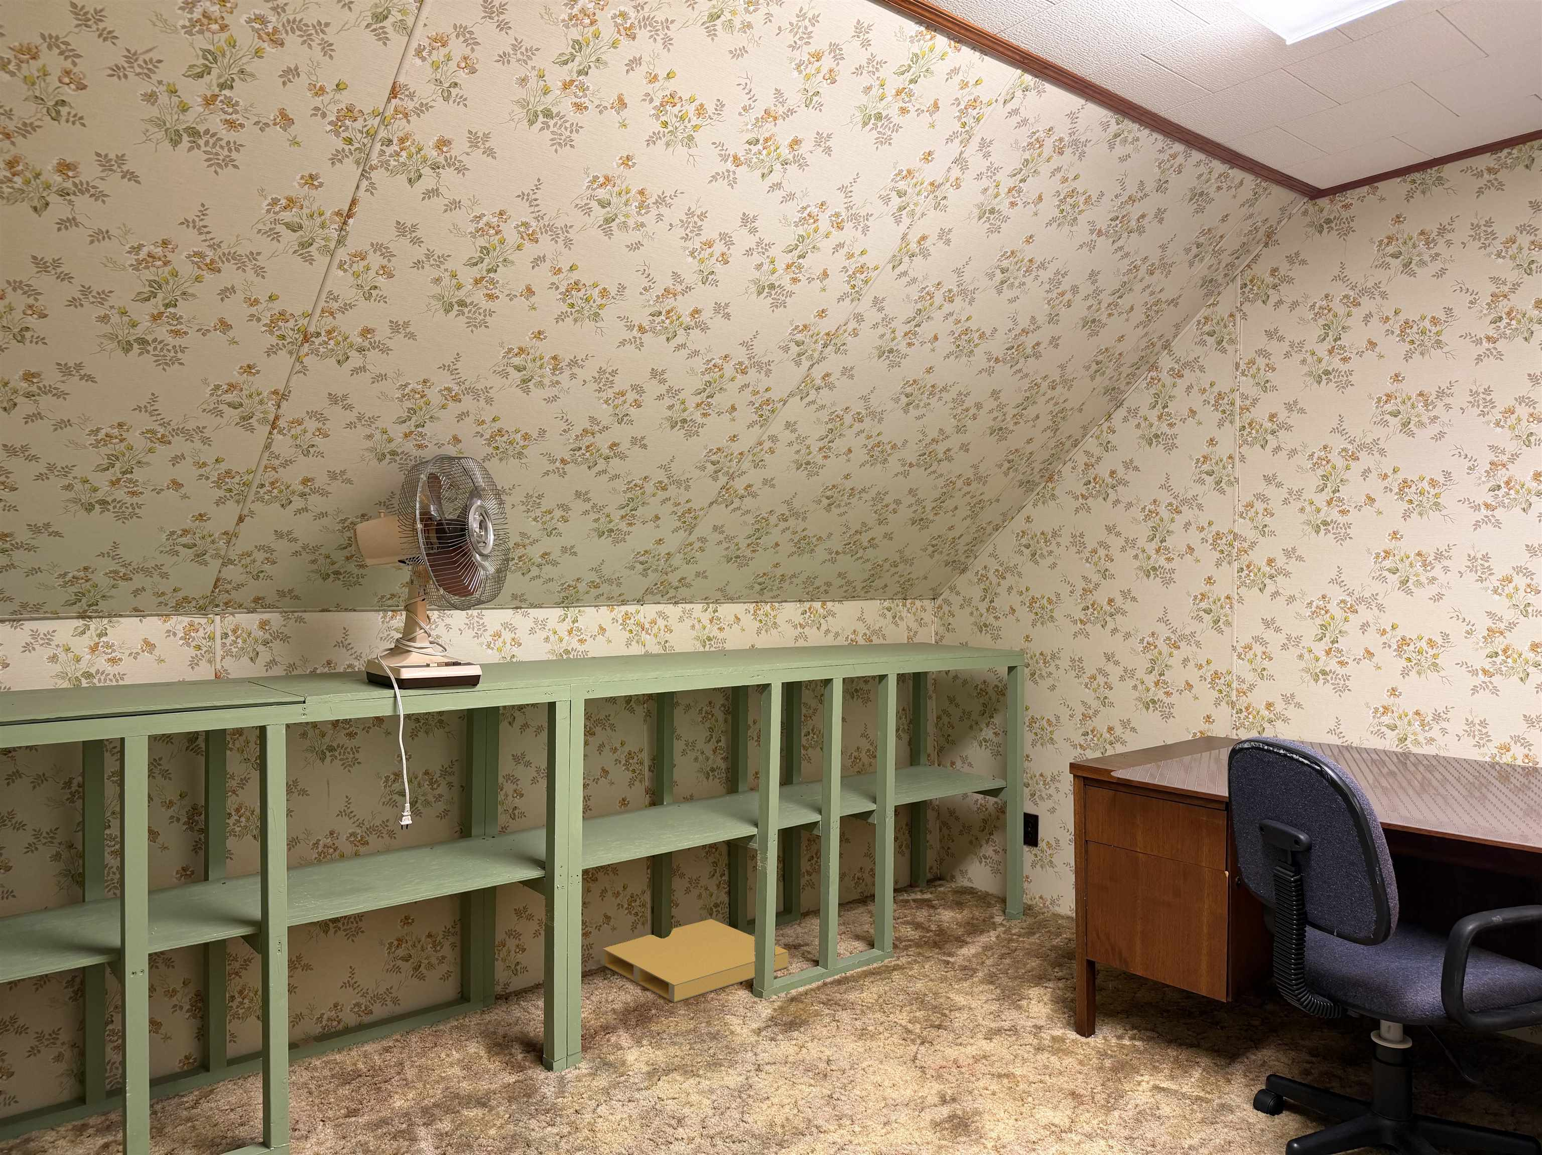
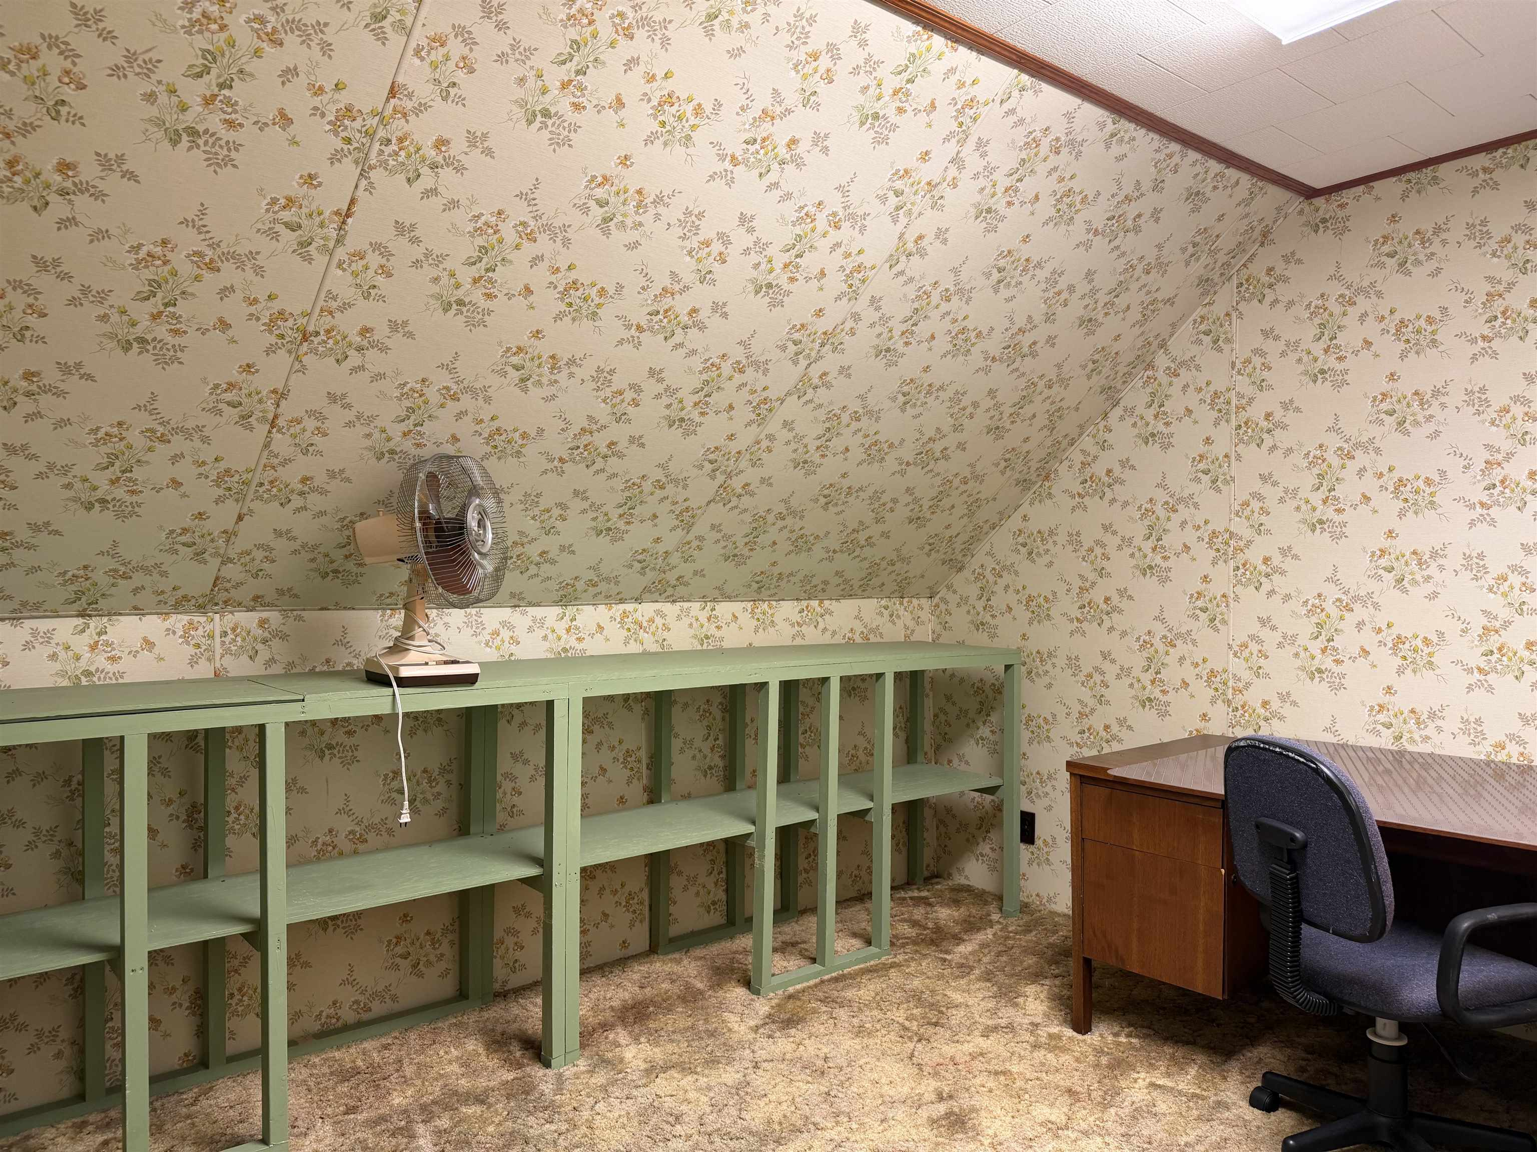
- cardboard box (695, 957)
